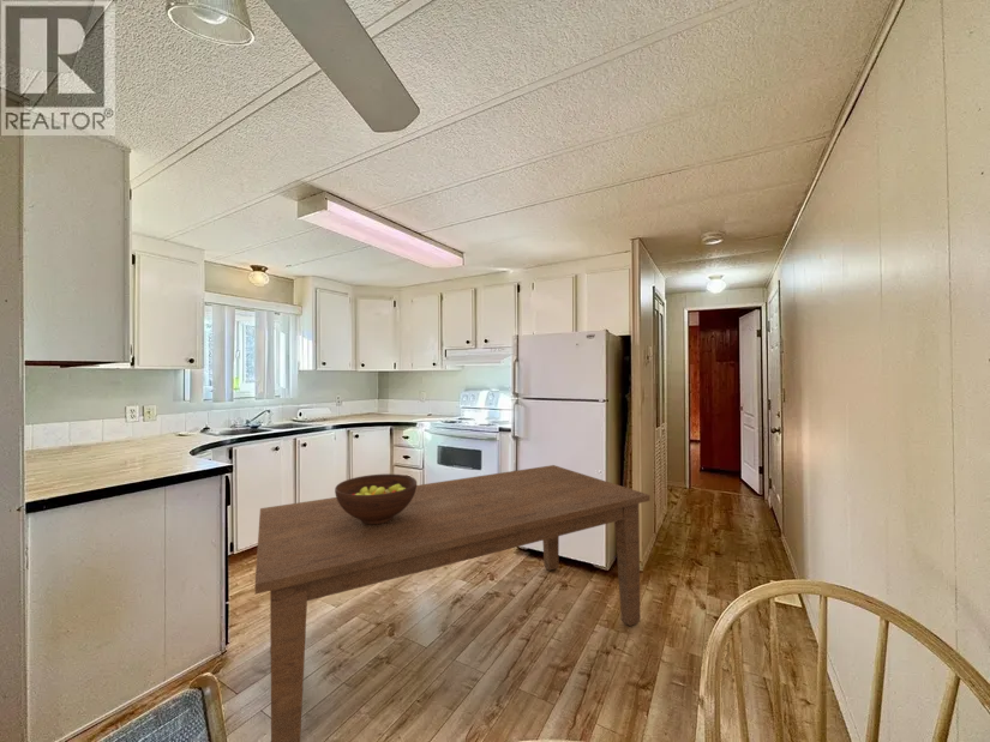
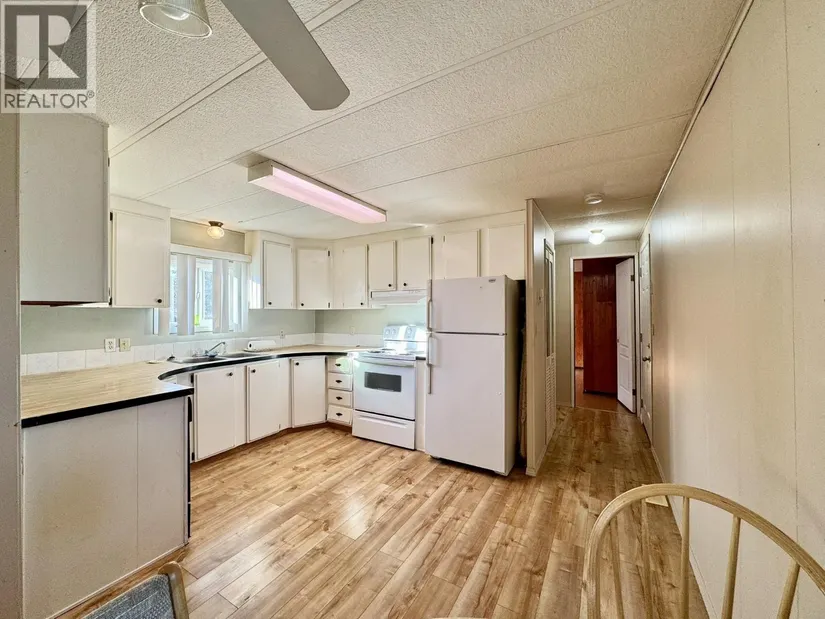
- dining table (460, 561)
- fruit bowl (377, 501)
